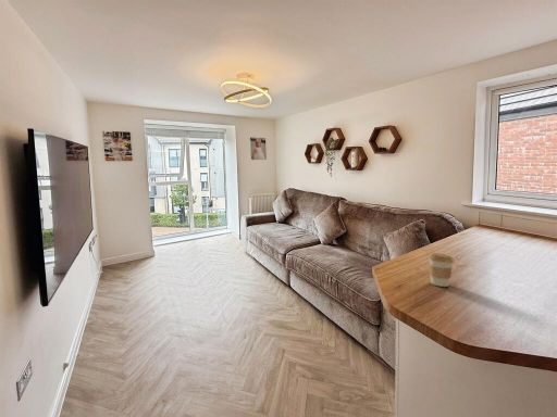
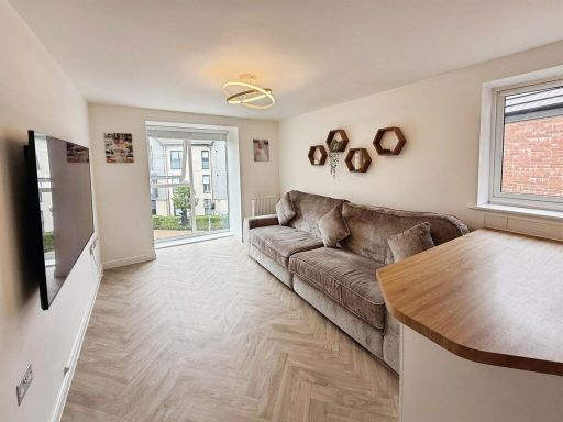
- coffee cup (441, 268)
